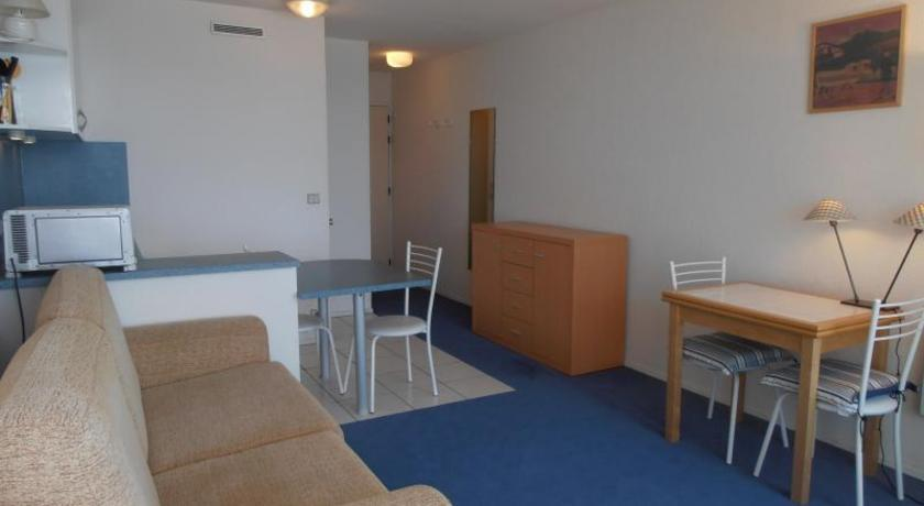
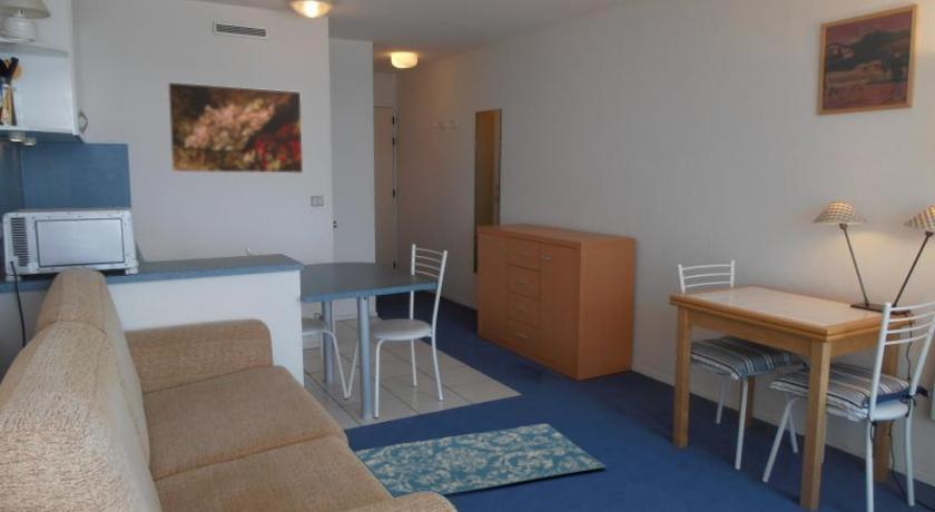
+ rug (461, 460)
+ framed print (238, 129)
